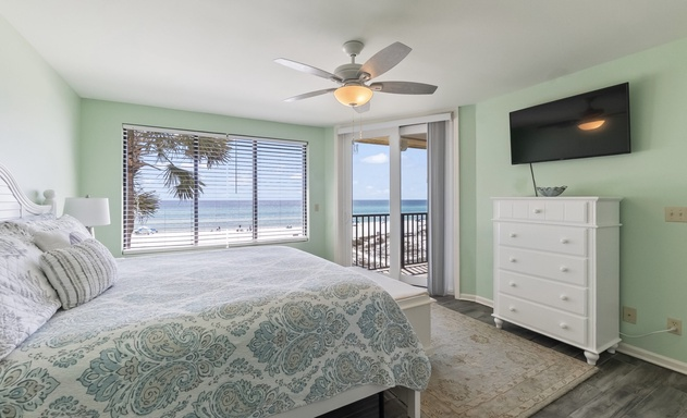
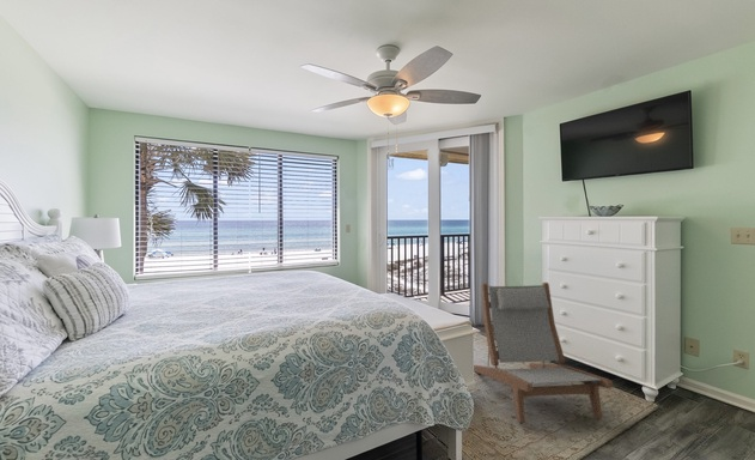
+ lounge chair (530, 340)
